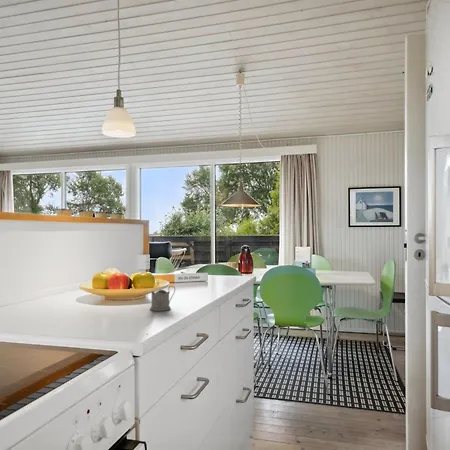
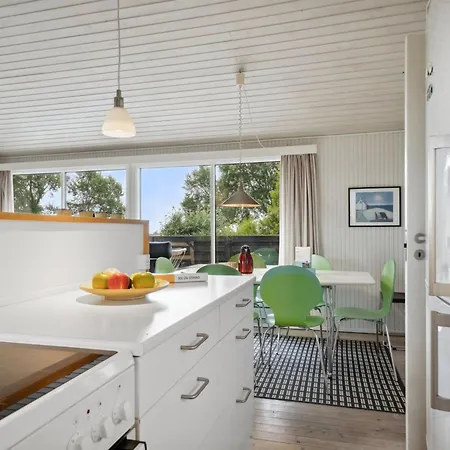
- tea glass holder (162, 294)
